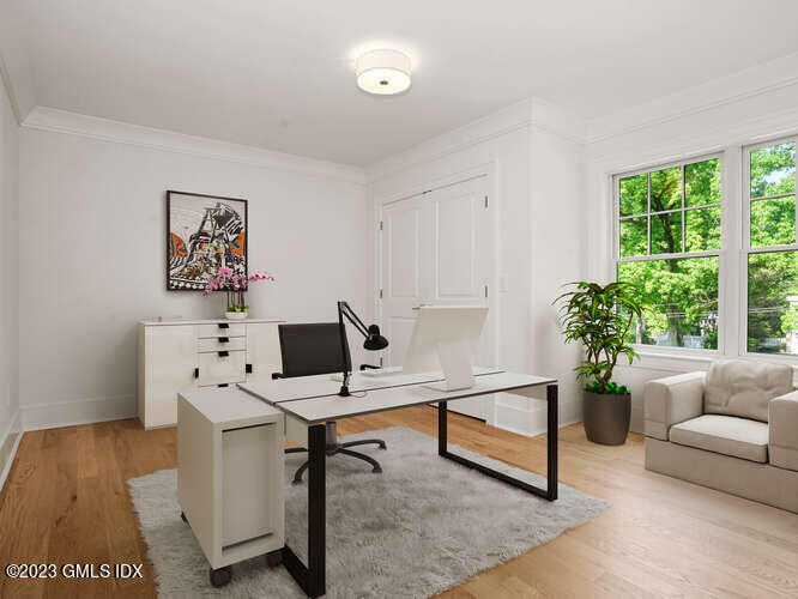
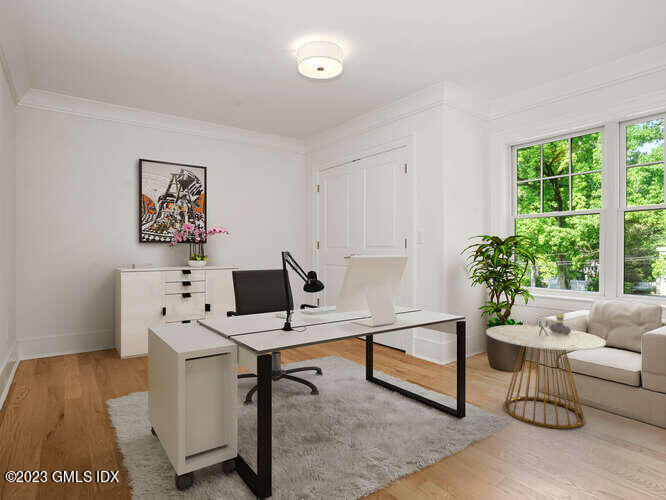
+ side table (544, 365)
+ bust sculpture (560, 322)
